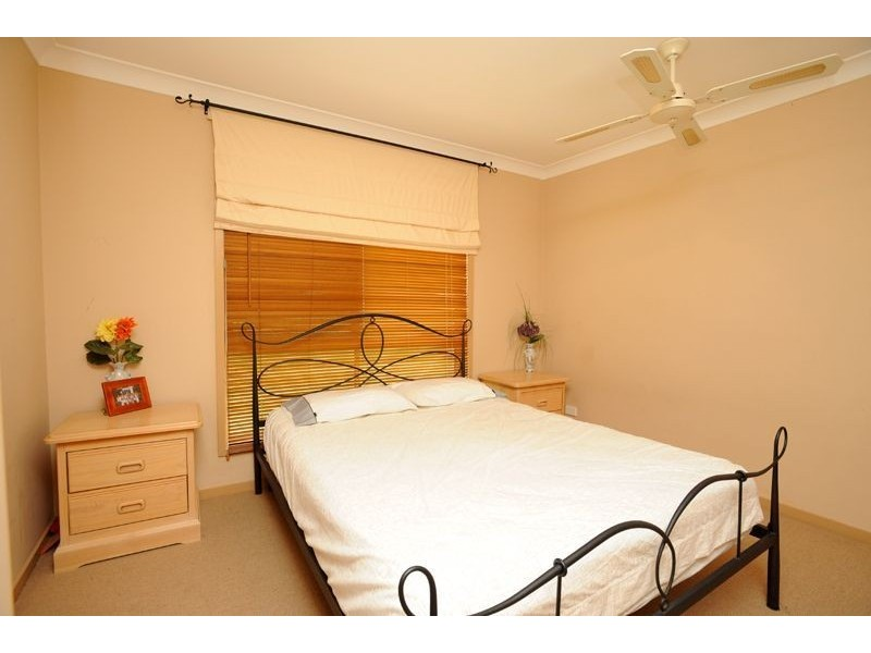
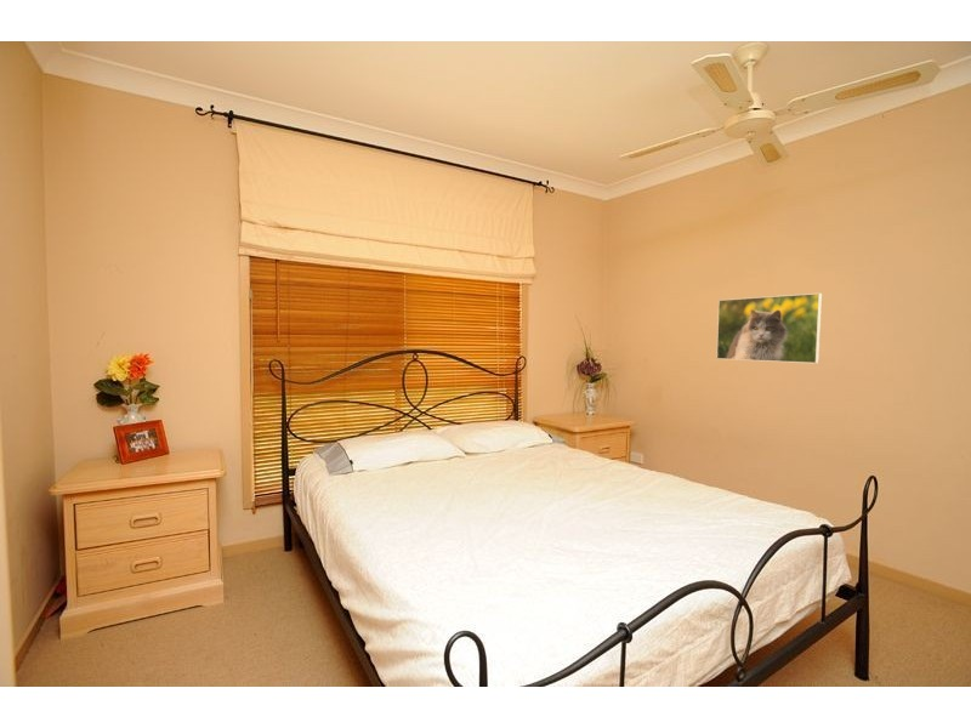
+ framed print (763, 329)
